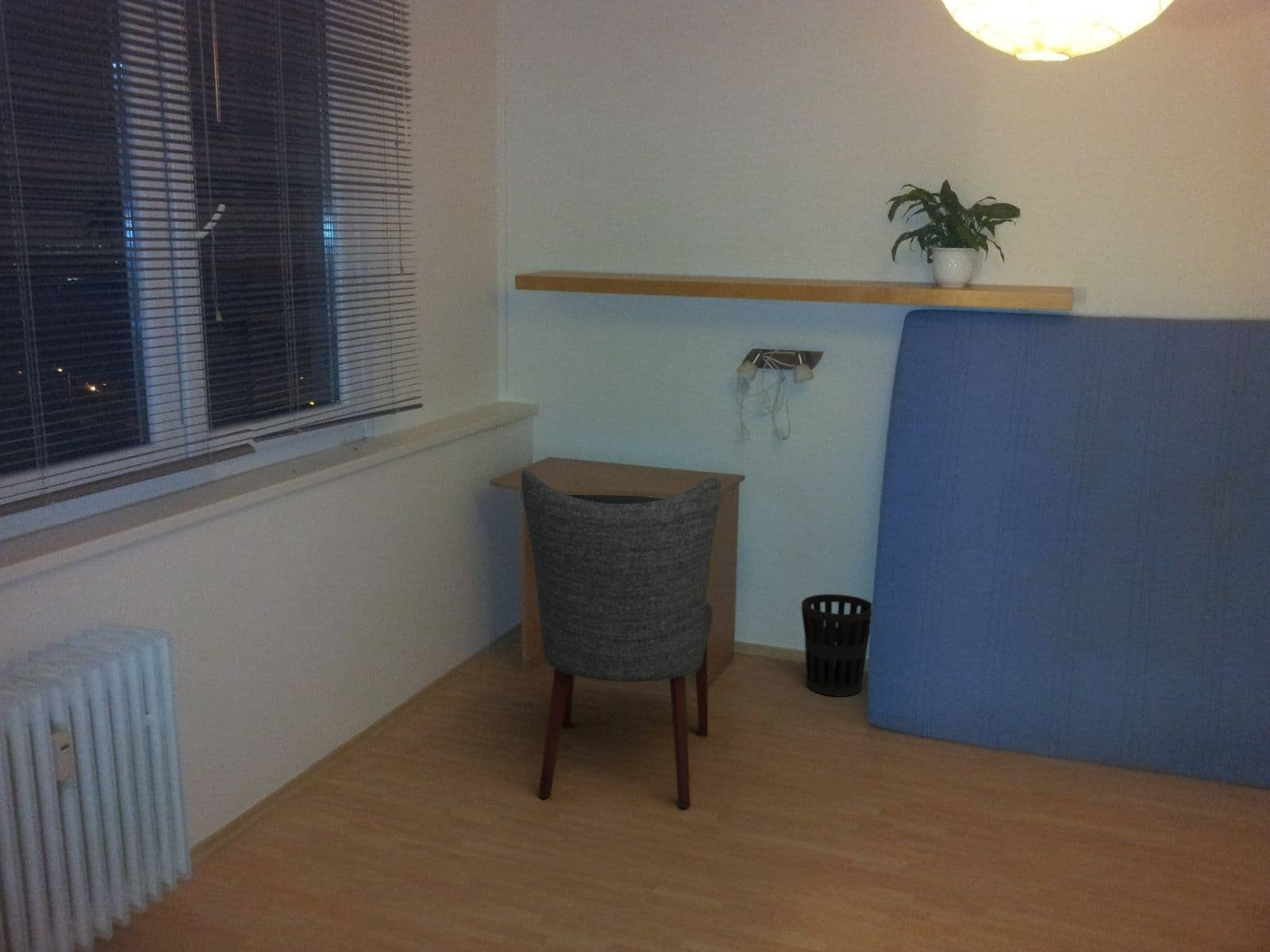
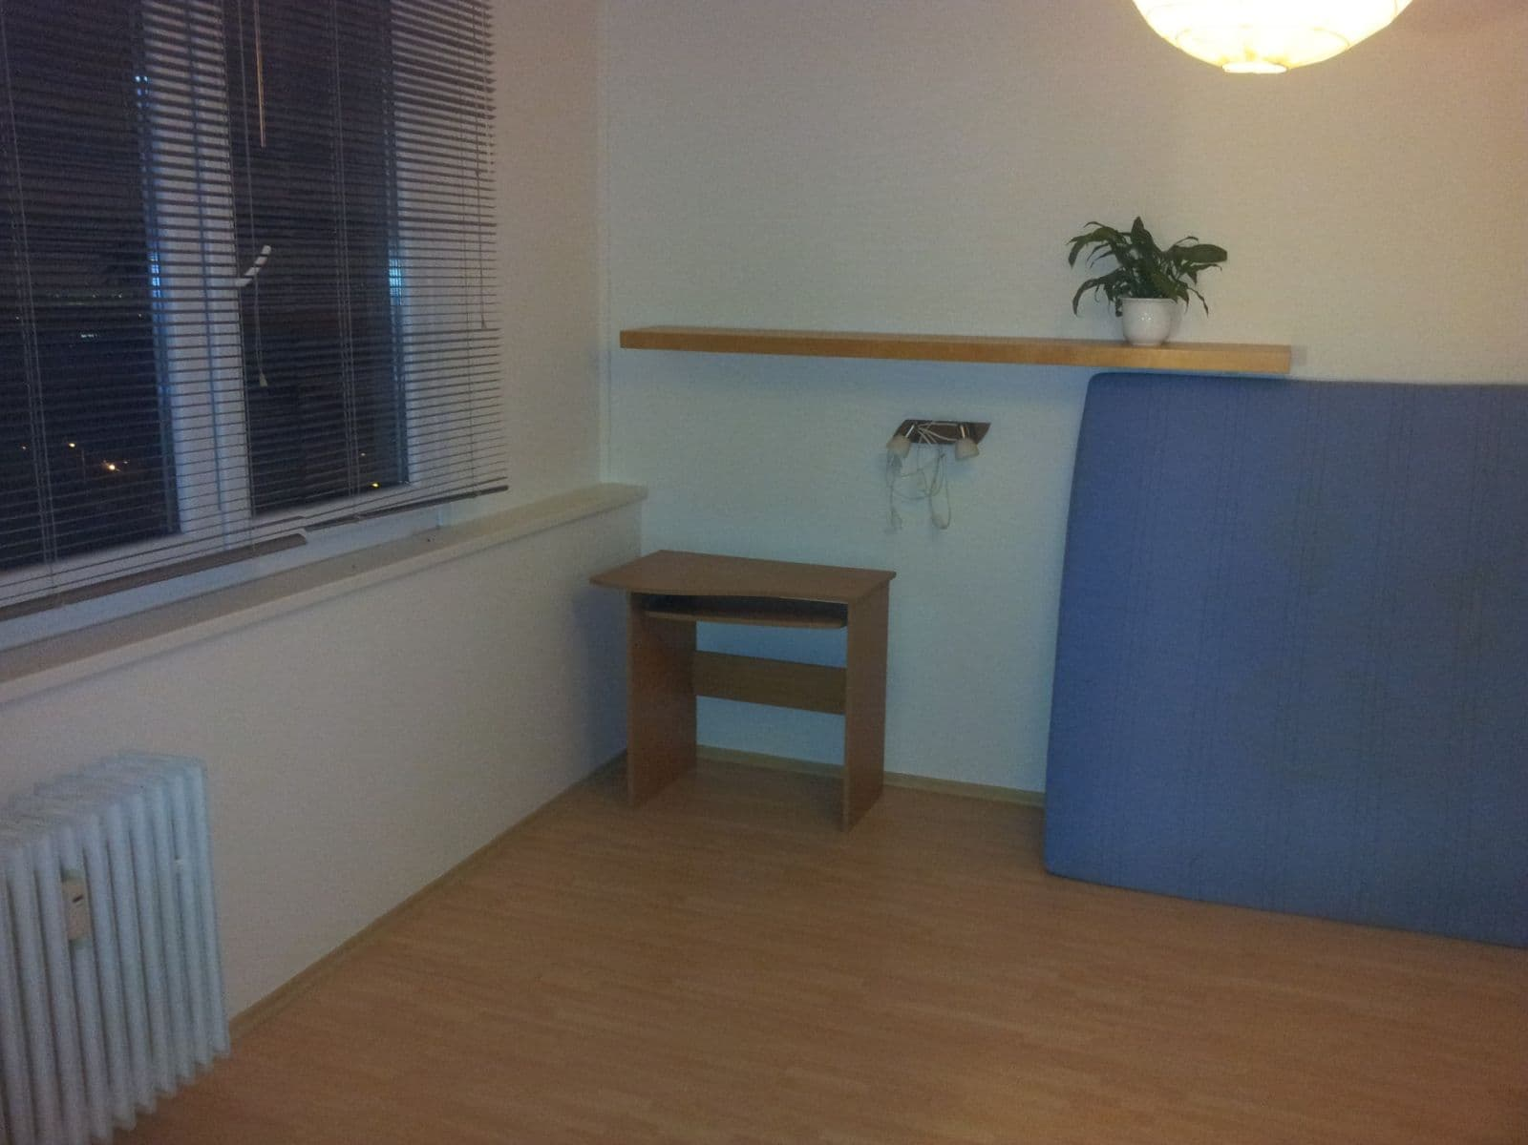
- chair (625, 620)
- wastebasket (836, 645)
